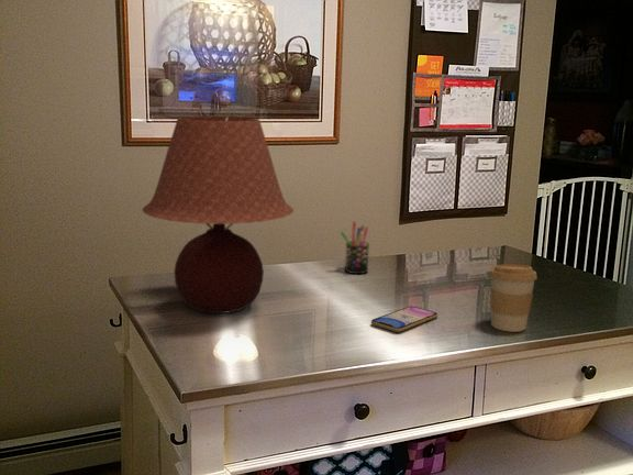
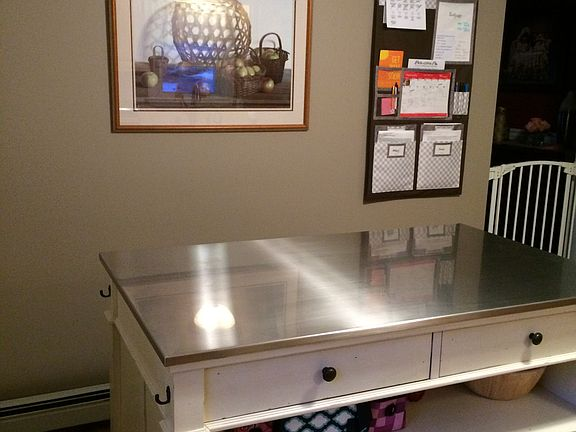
- pen holder (354, 246)
- smartphone (404, 318)
- coffee cup (511, 295)
- table lamp (219, 216)
